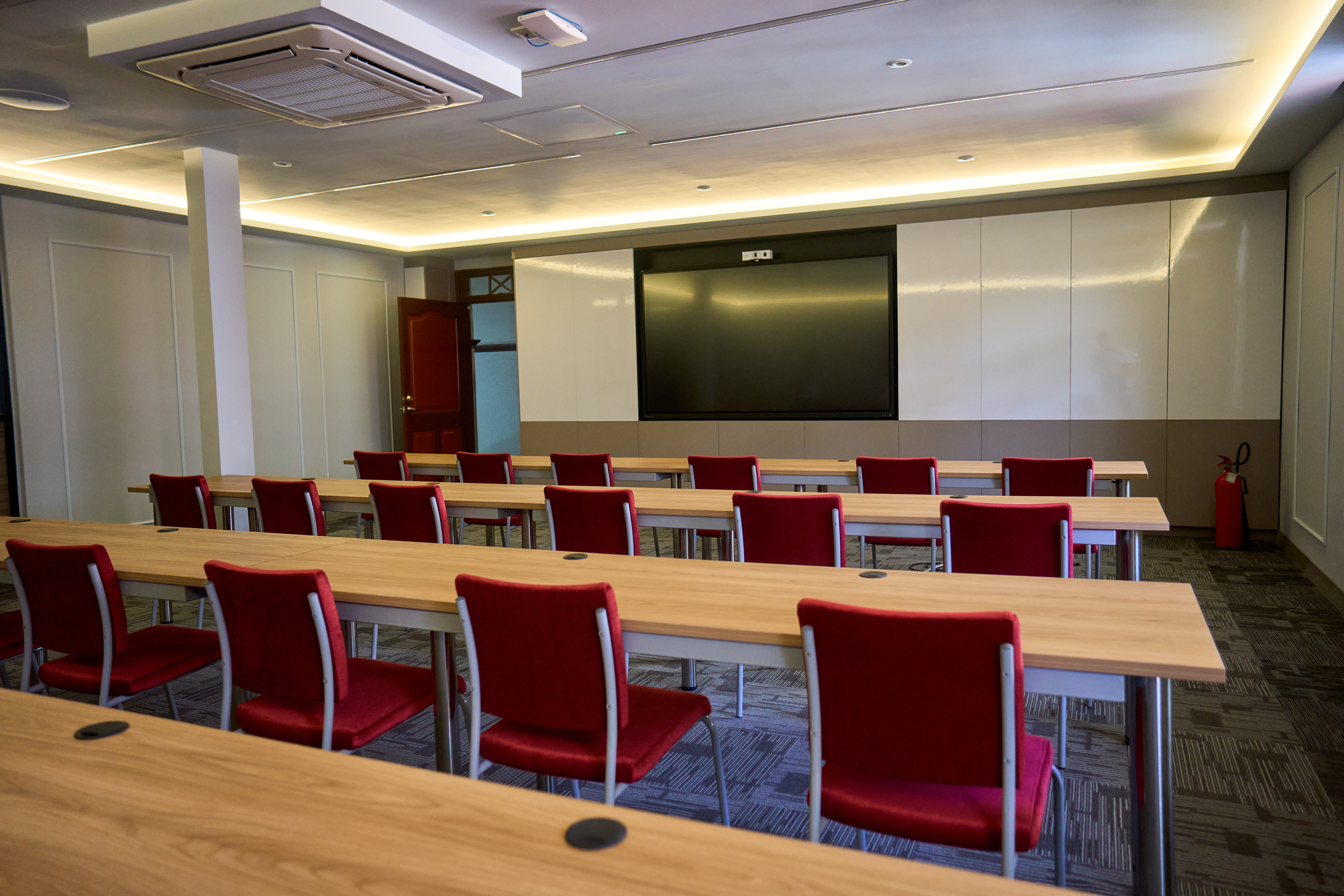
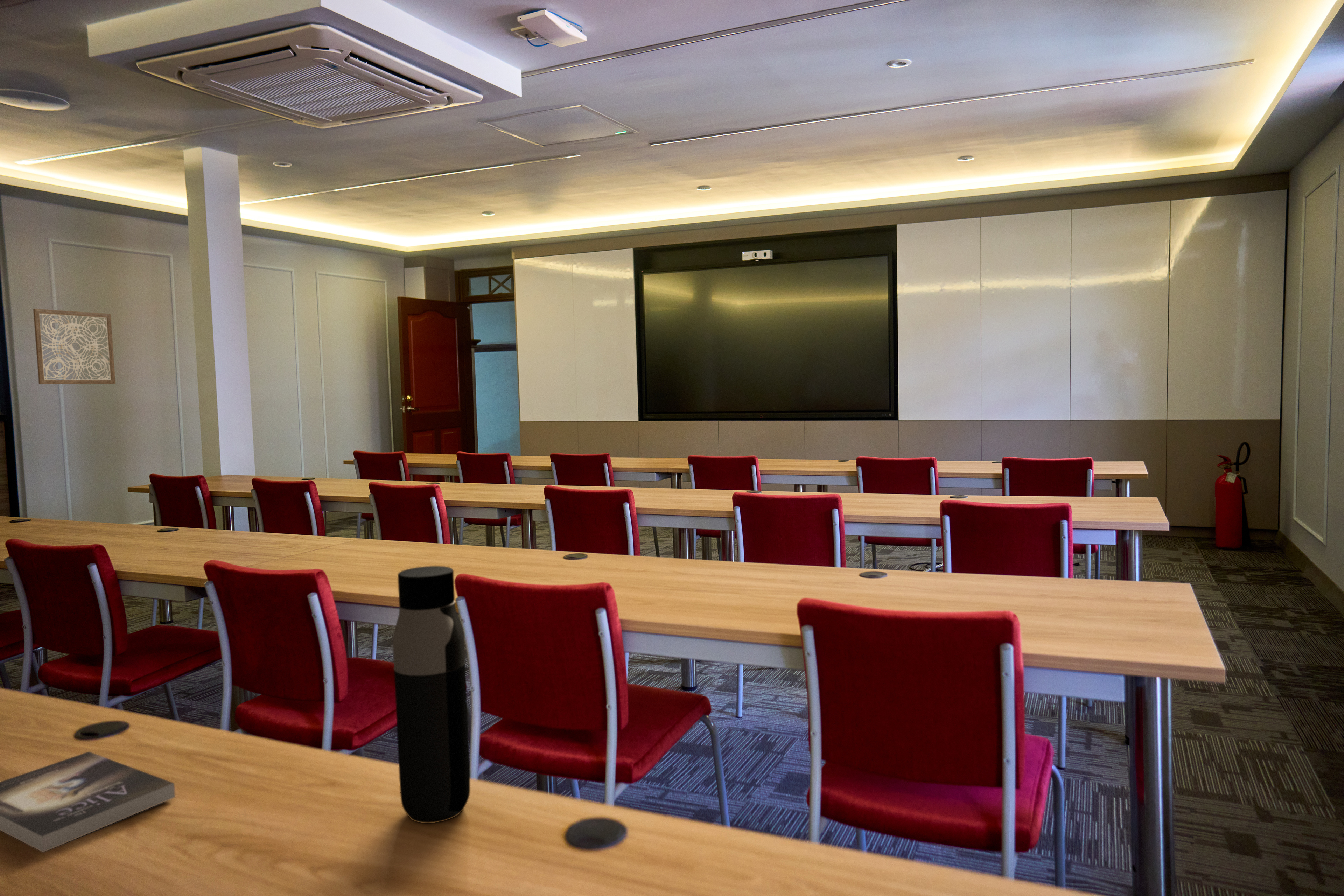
+ water bottle (431, 691)
+ book (68, 796)
+ wall art (73, 348)
